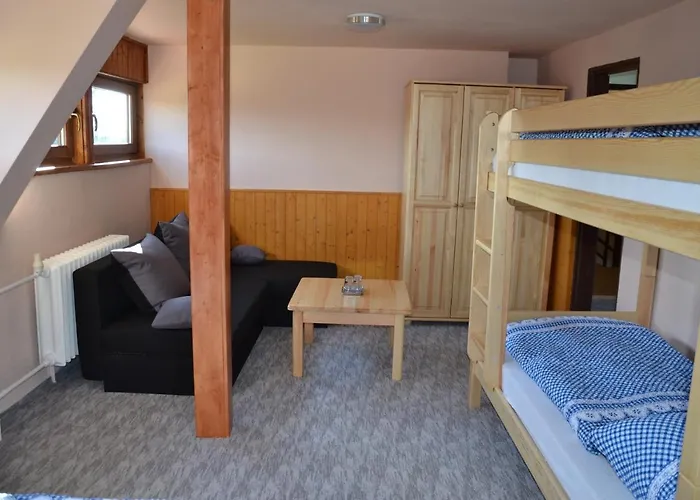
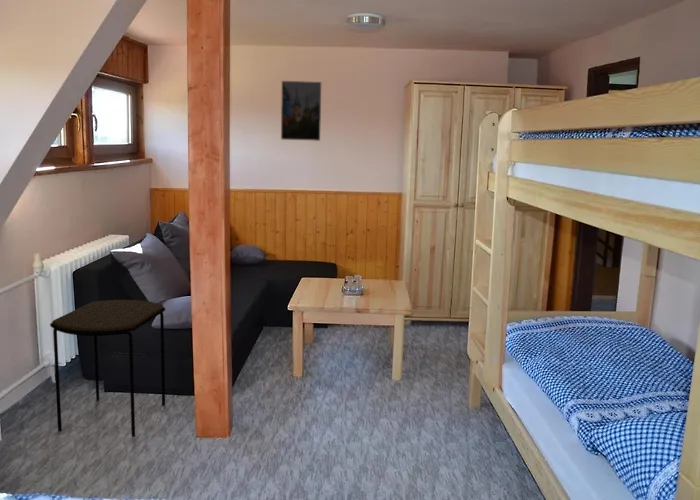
+ side table (97, 365)
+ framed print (301, 111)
